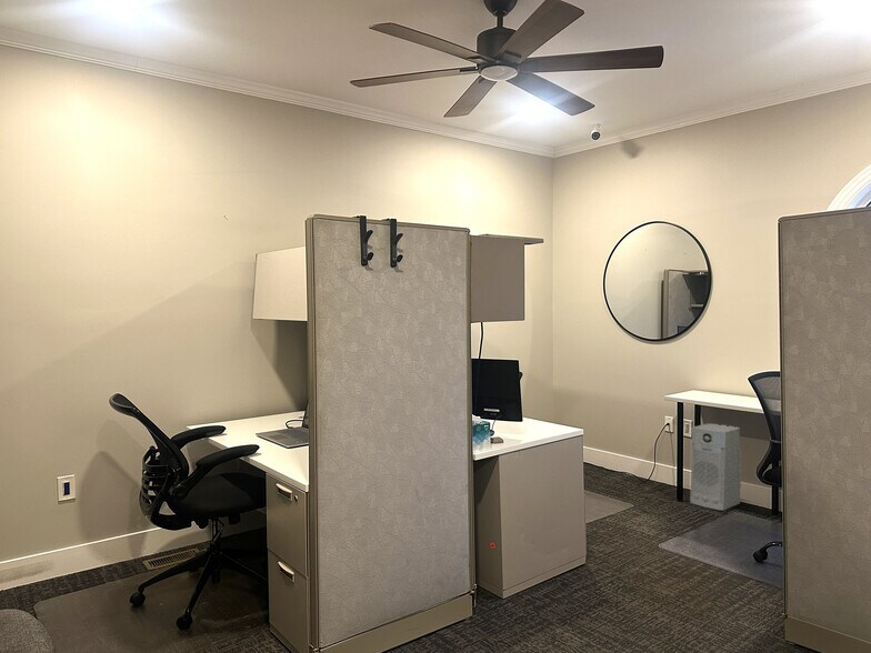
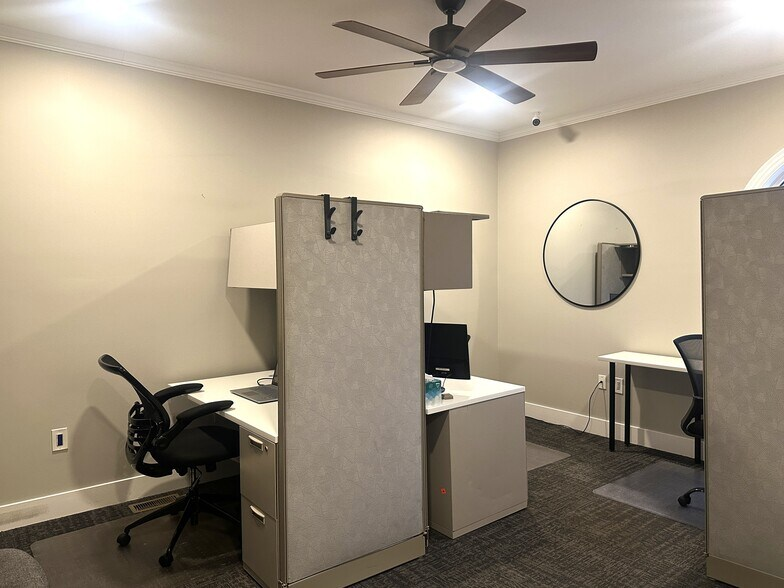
- air purifier (715, 464)
